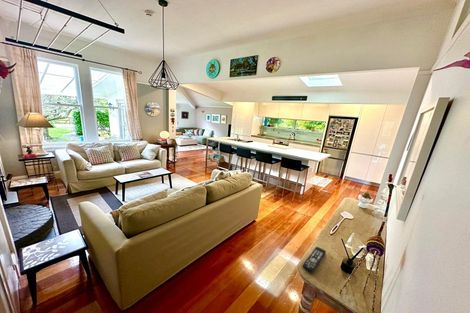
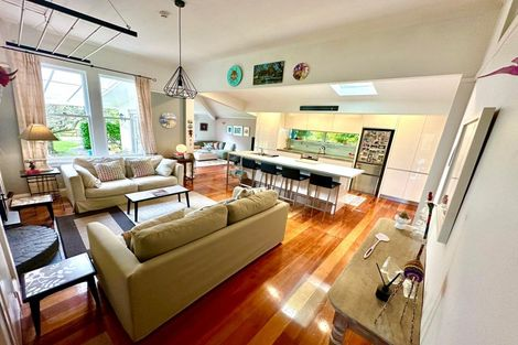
- remote control (314, 258)
